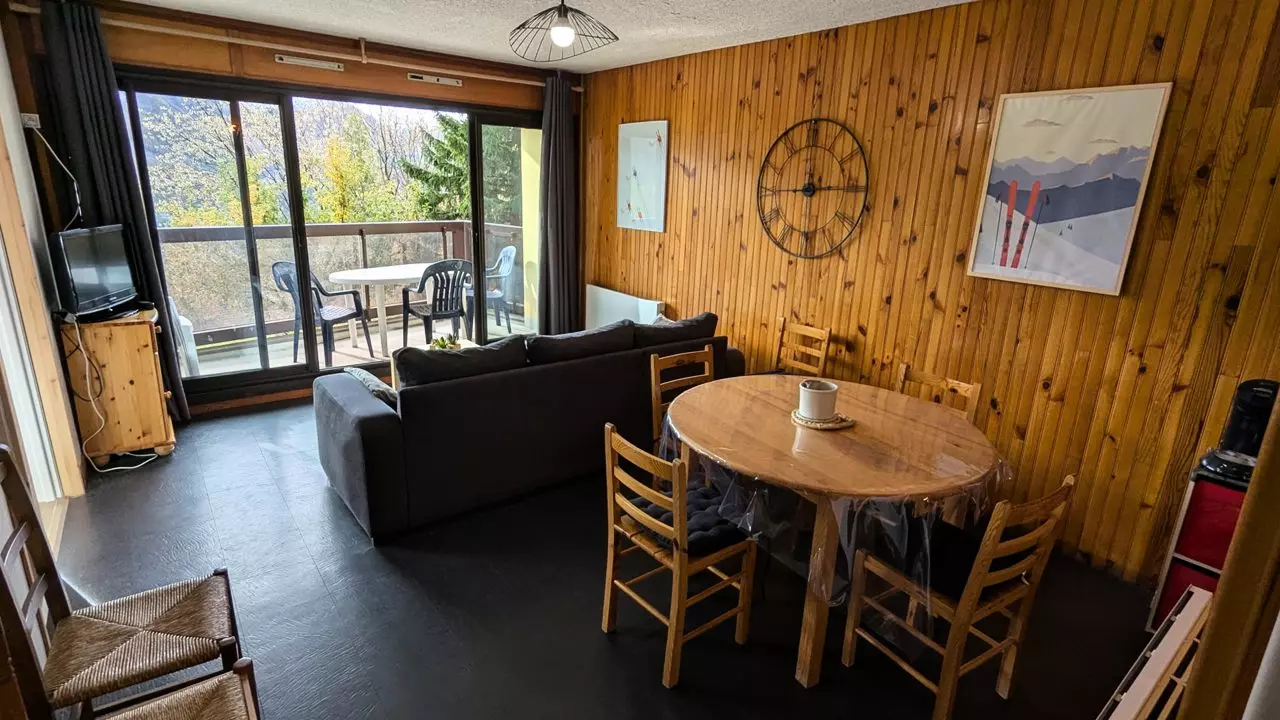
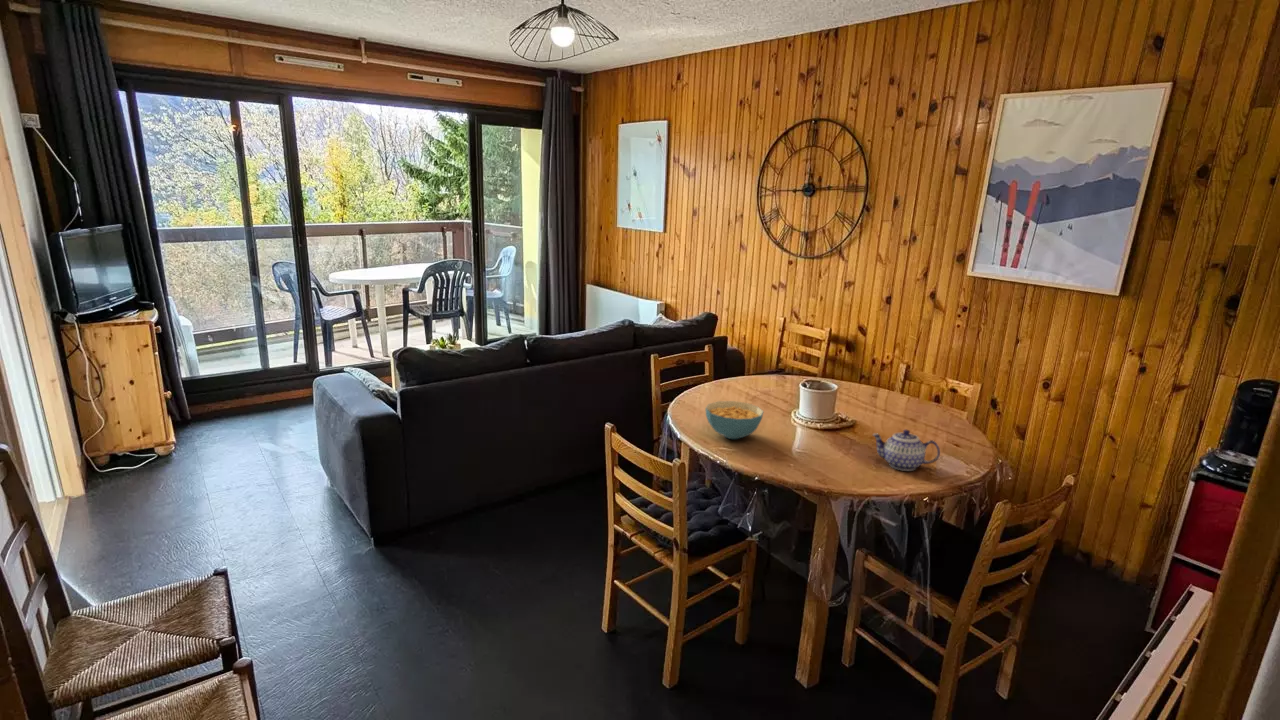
+ cereal bowl (733, 423)
+ teapot (905, 448)
